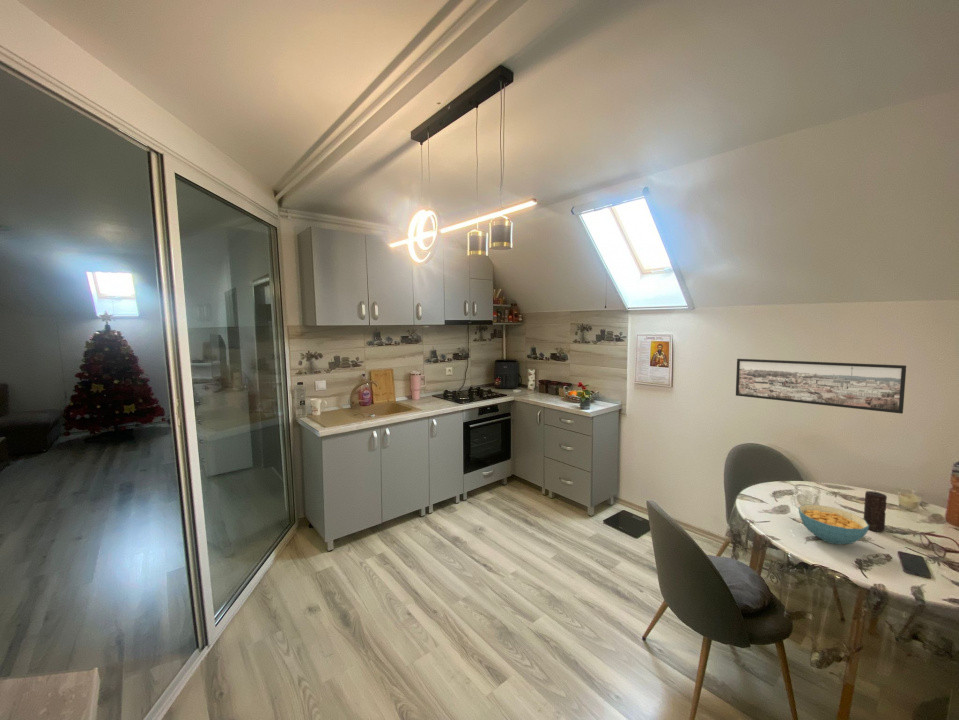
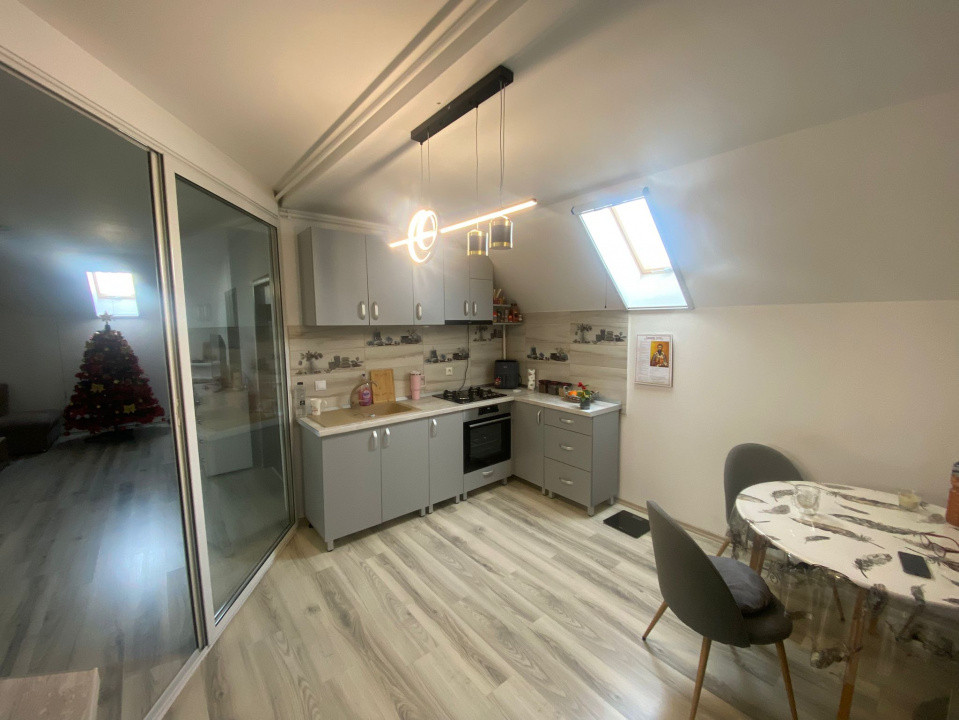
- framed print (809, 382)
- cereal bowl (831, 528)
- candle (874, 511)
